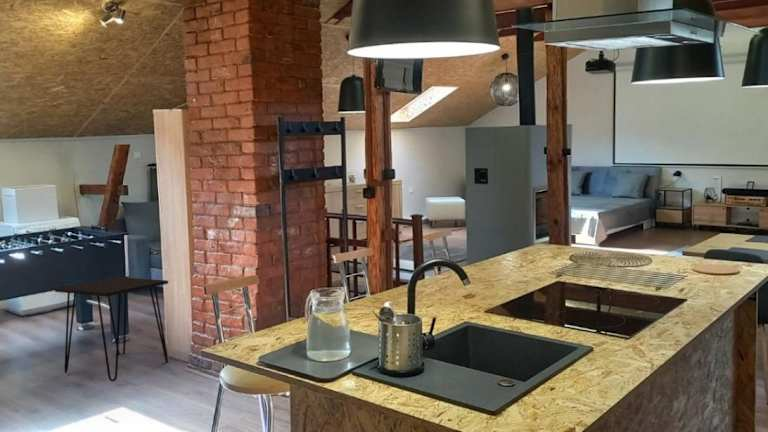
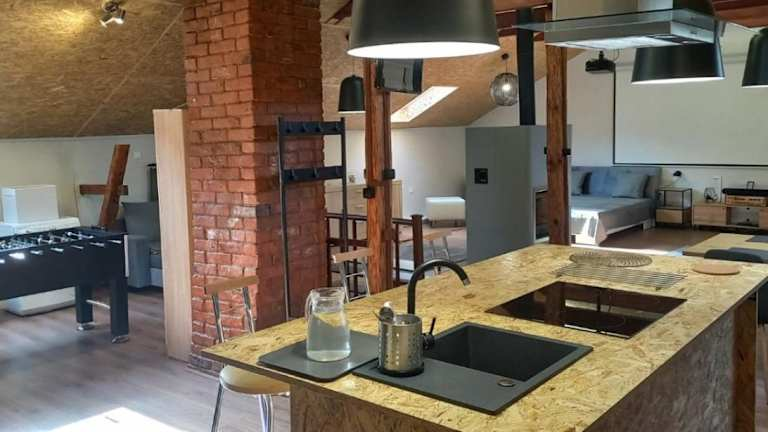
- desk (114, 326)
